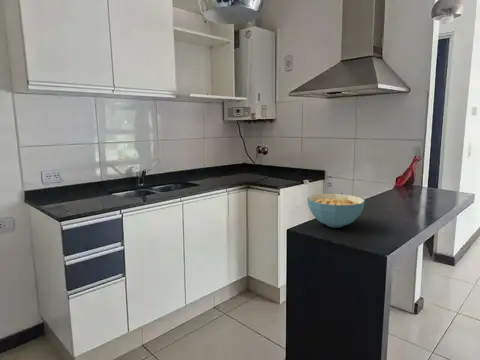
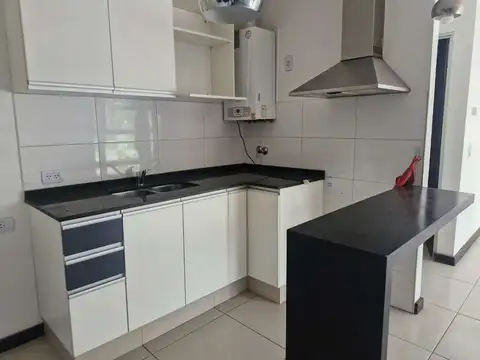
- cereal bowl (334, 212)
